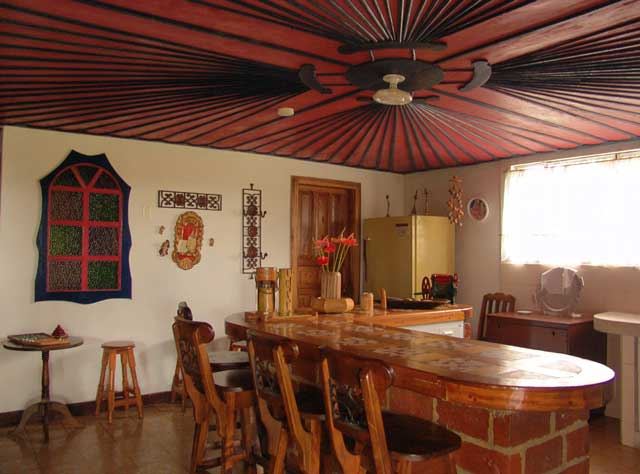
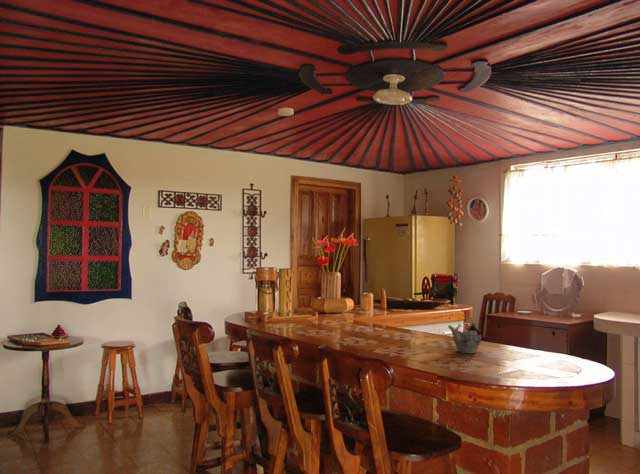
+ teapot (463, 338)
